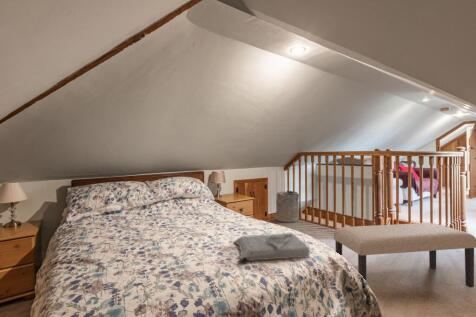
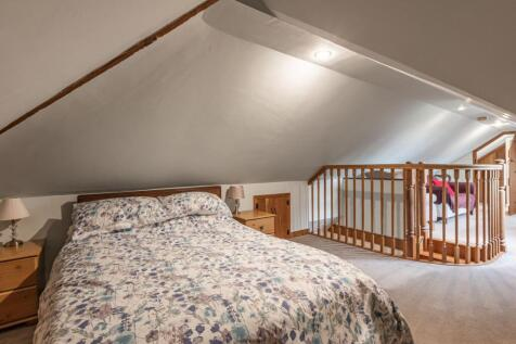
- laundry hamper (286, 205)
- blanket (268, 242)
- bench (401, 252)
